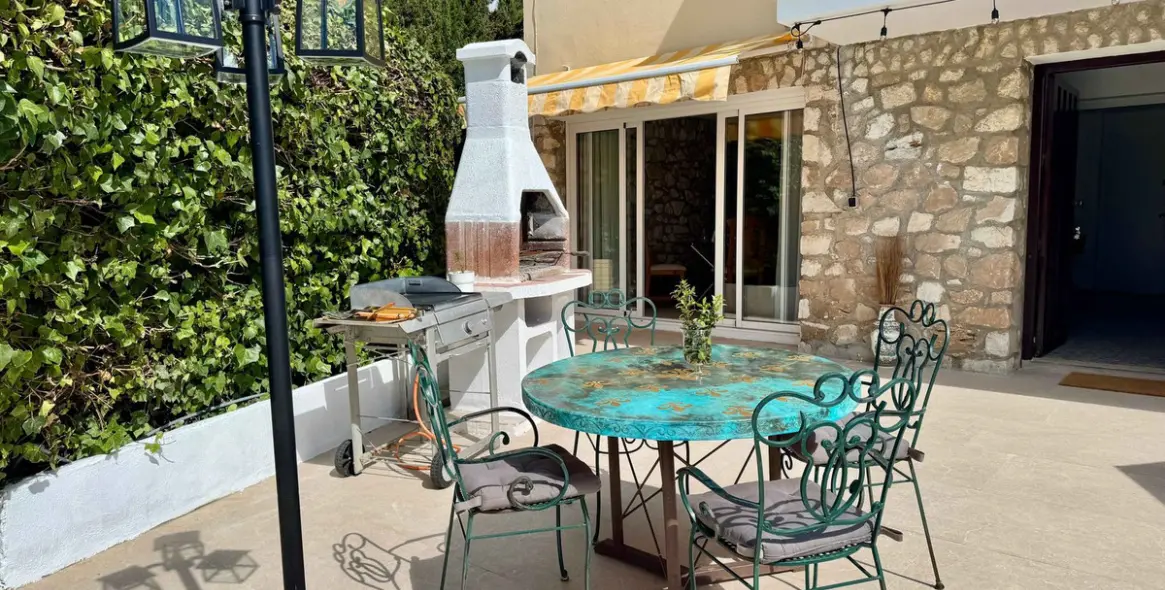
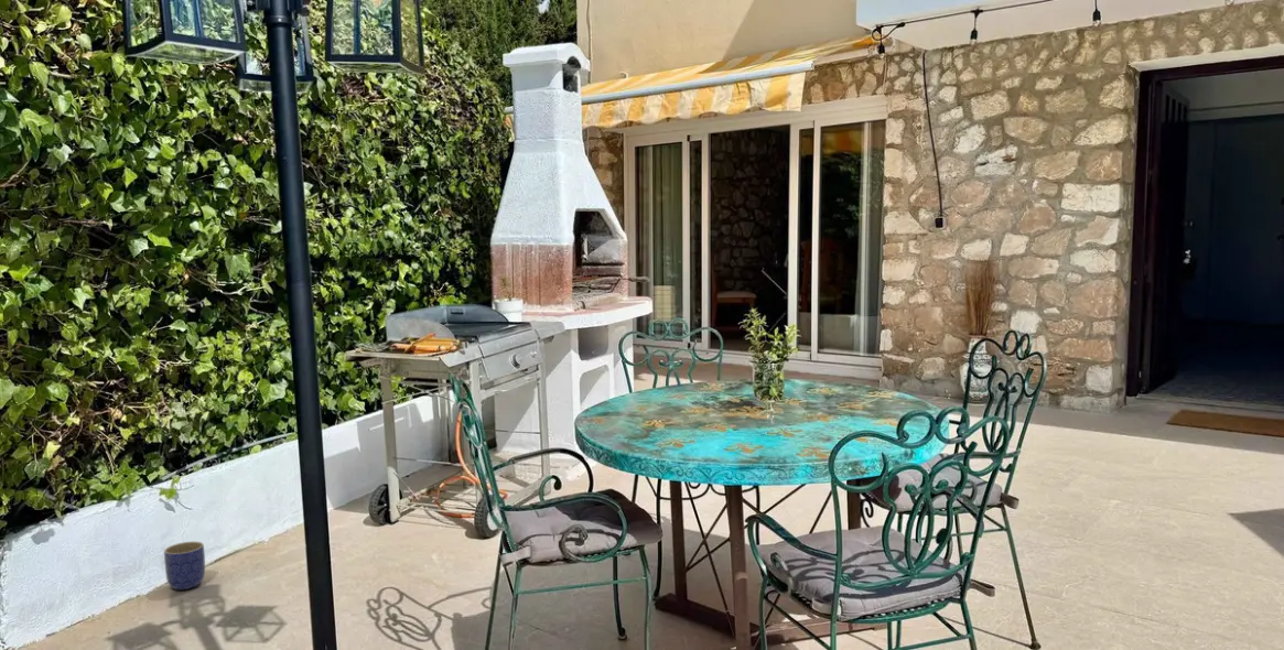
+ planter (185, 566)
